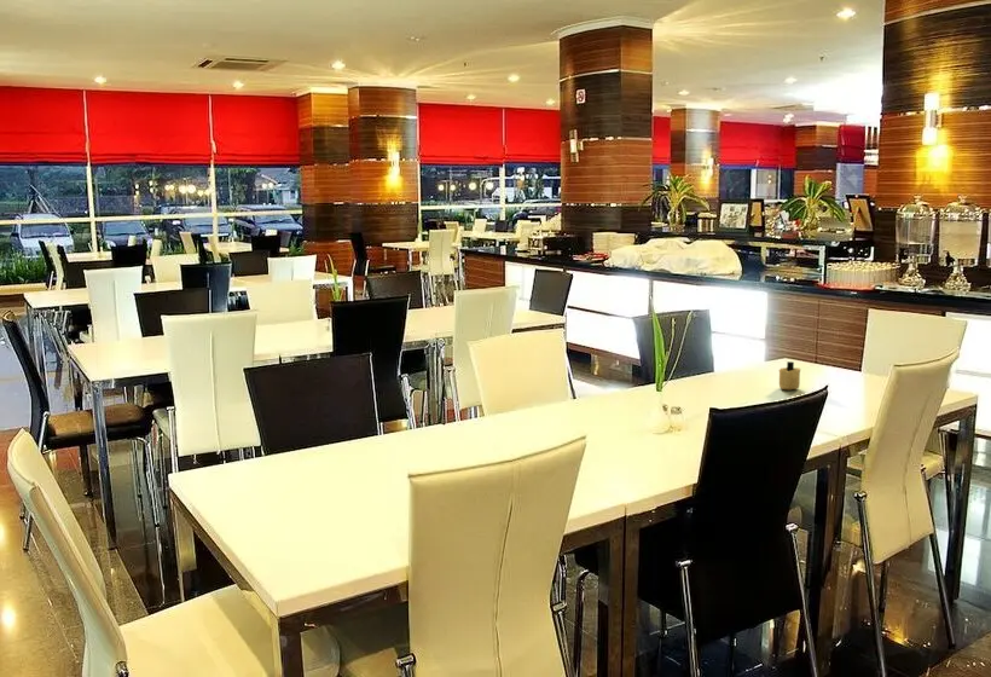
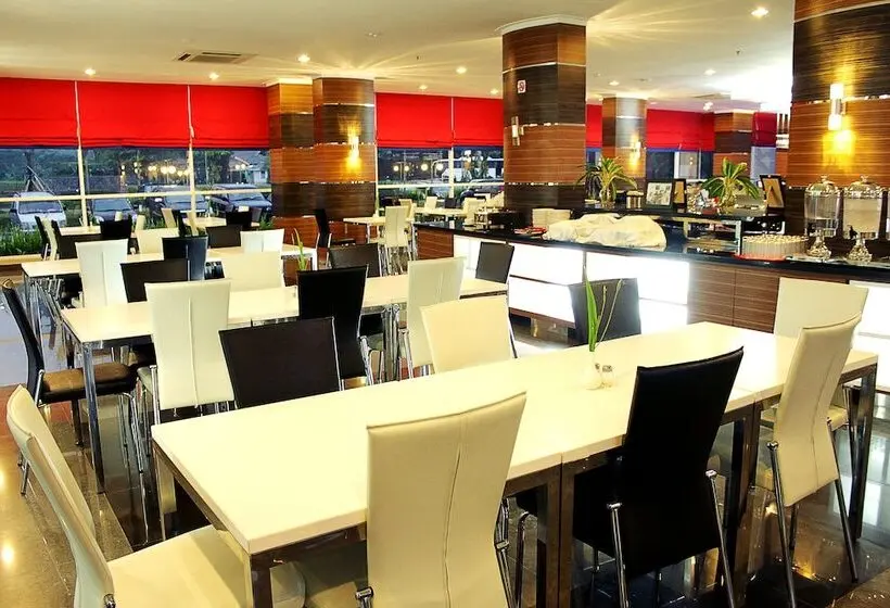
- candle (788, 375)
